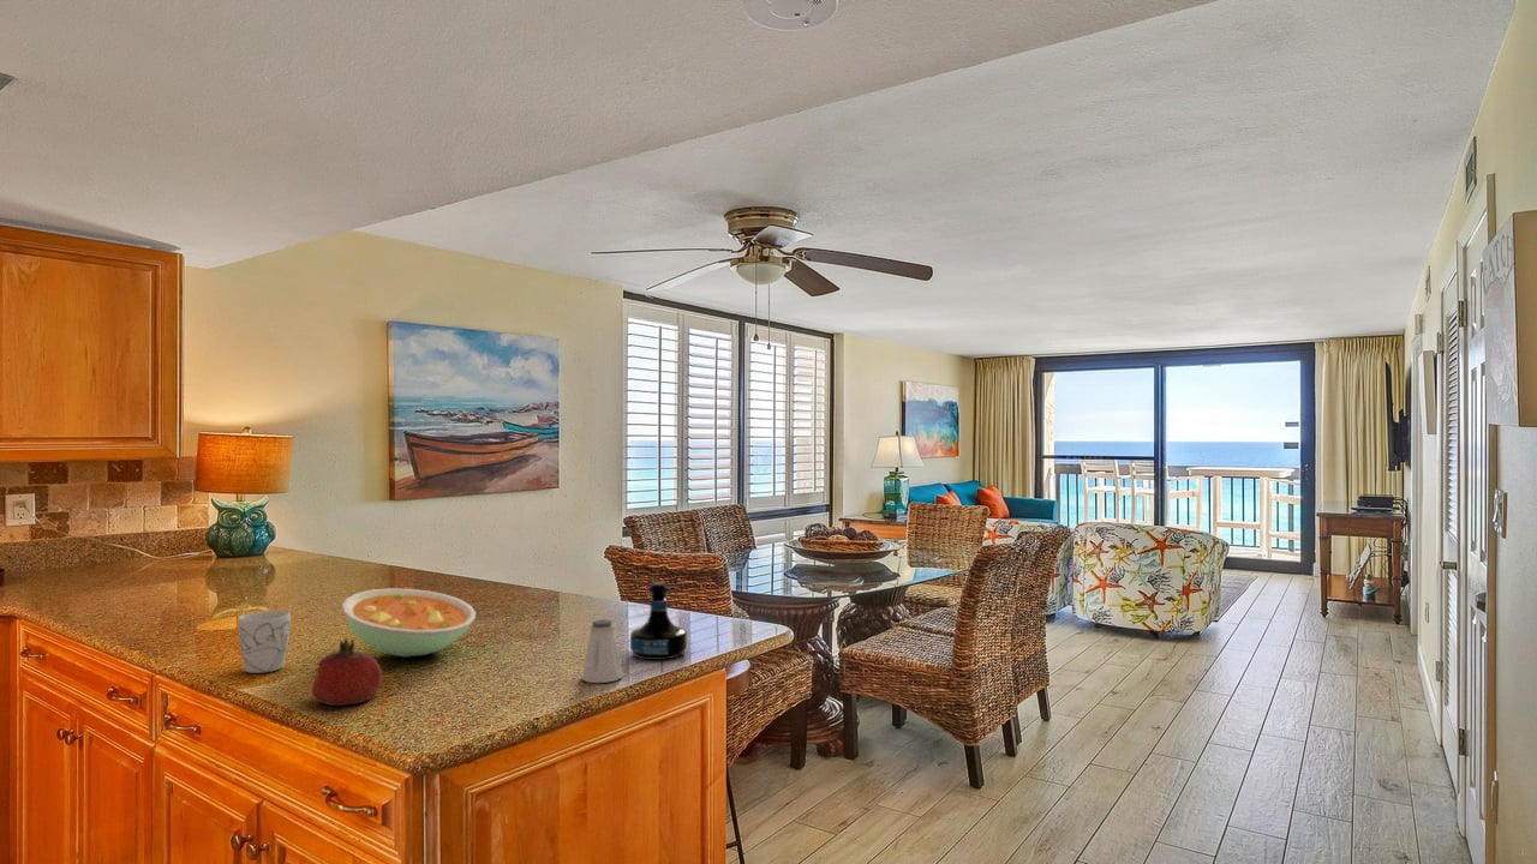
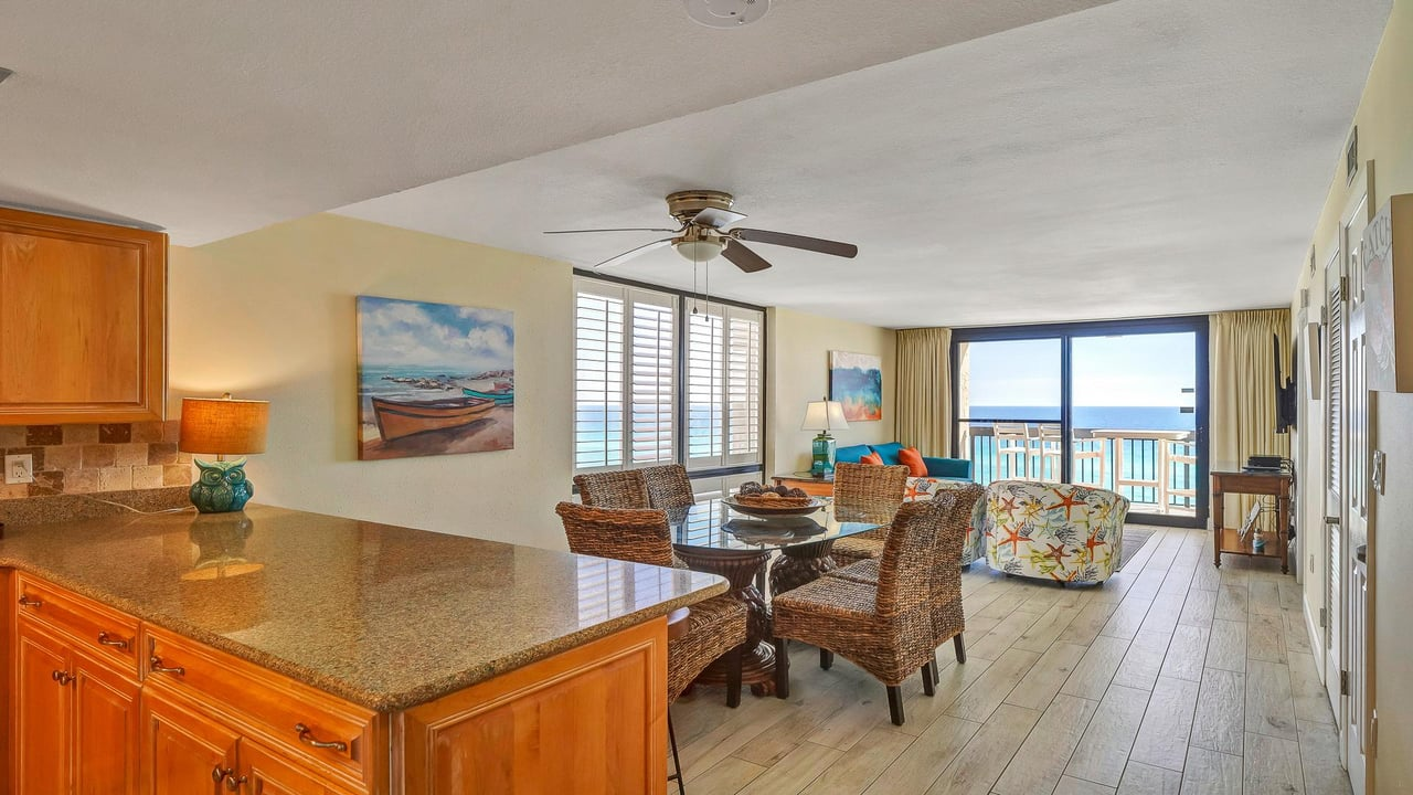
- saltshaker (602, 649)
- tequila bottle (658, 618)
- casserole (411, 624)
- fruit (345, 668)
- mug (263, 640)
